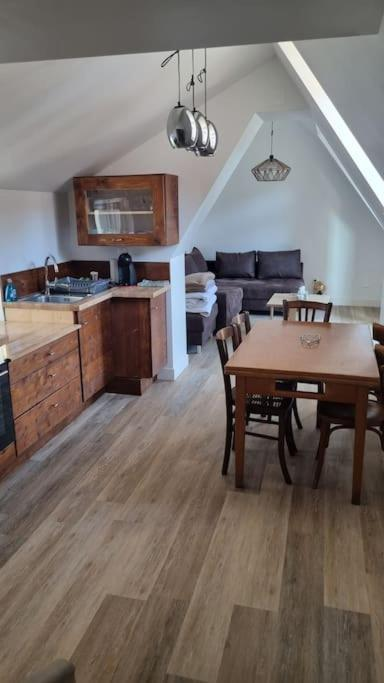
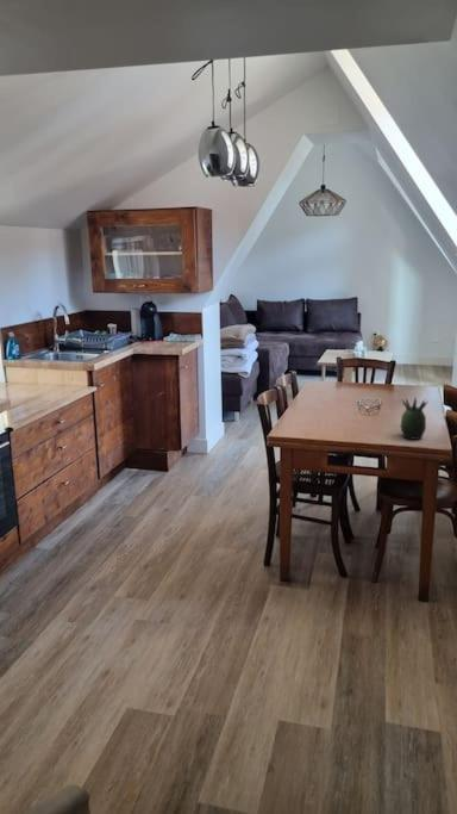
+ succulent plant (413, 417)
